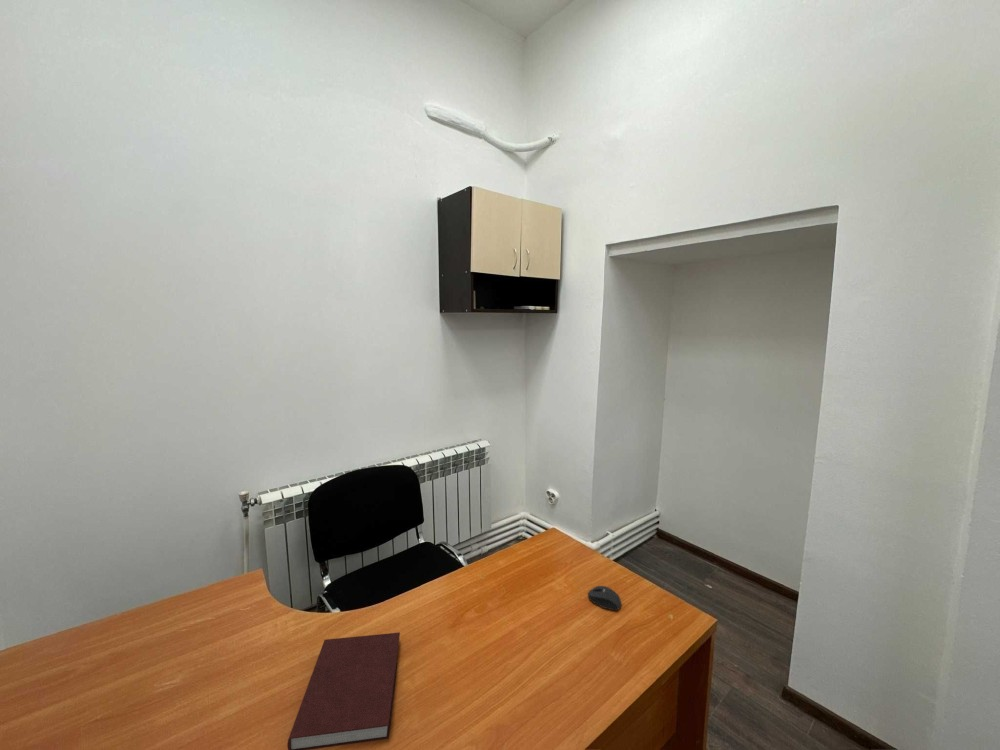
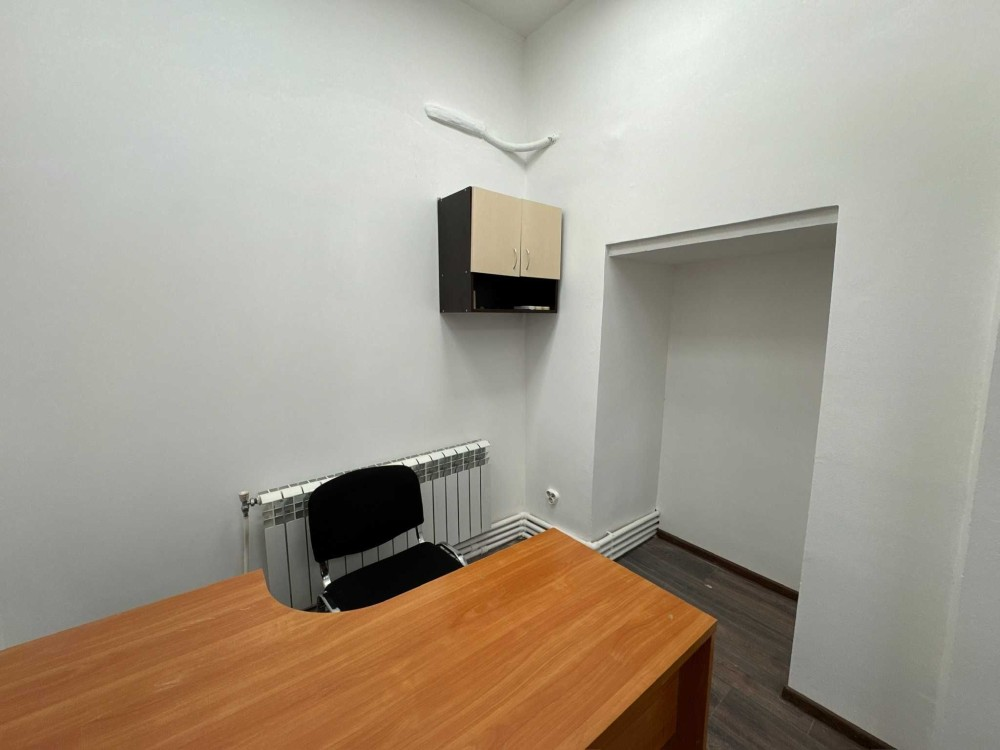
- notebook (352, 683)
- mouse (604, 596)
